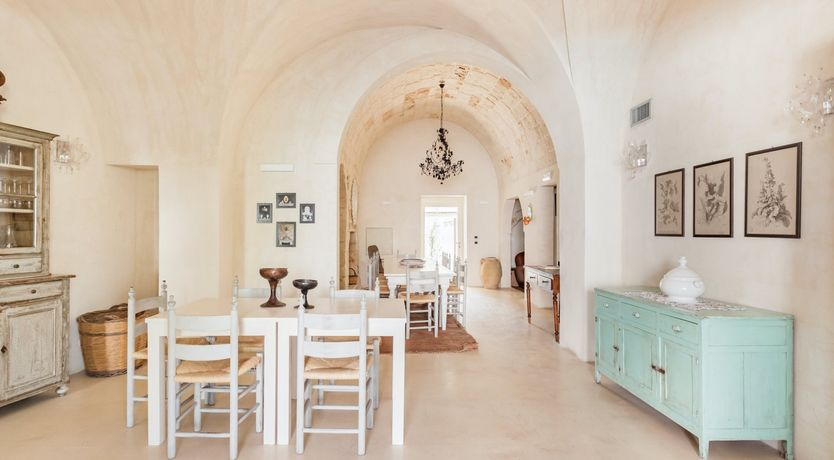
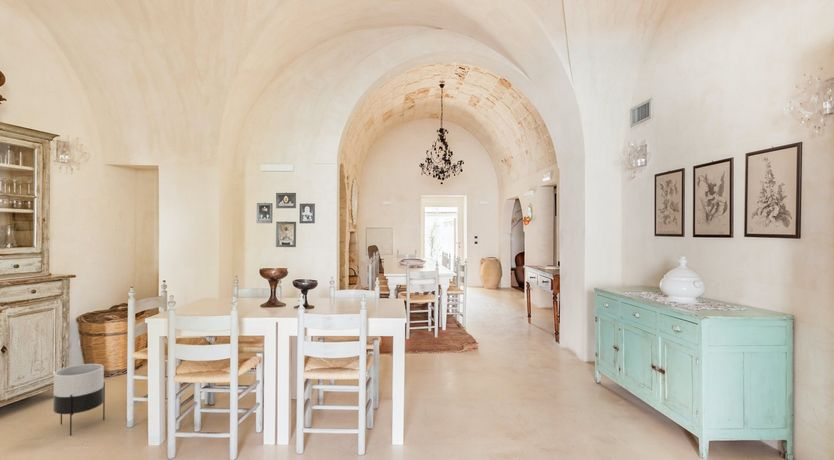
+ planter (79, 397)
